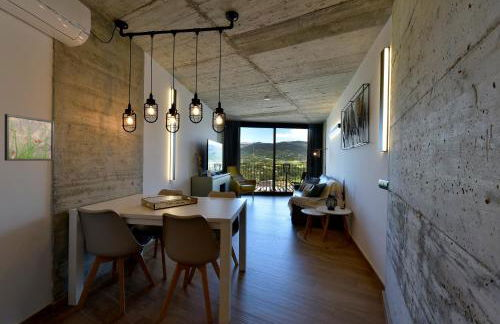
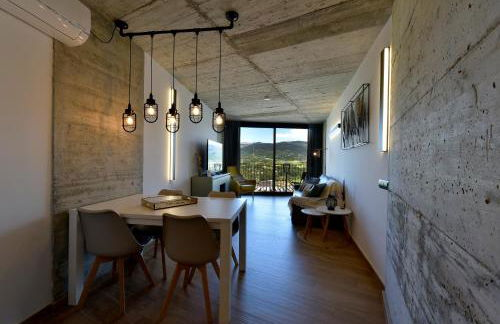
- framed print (31, 139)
